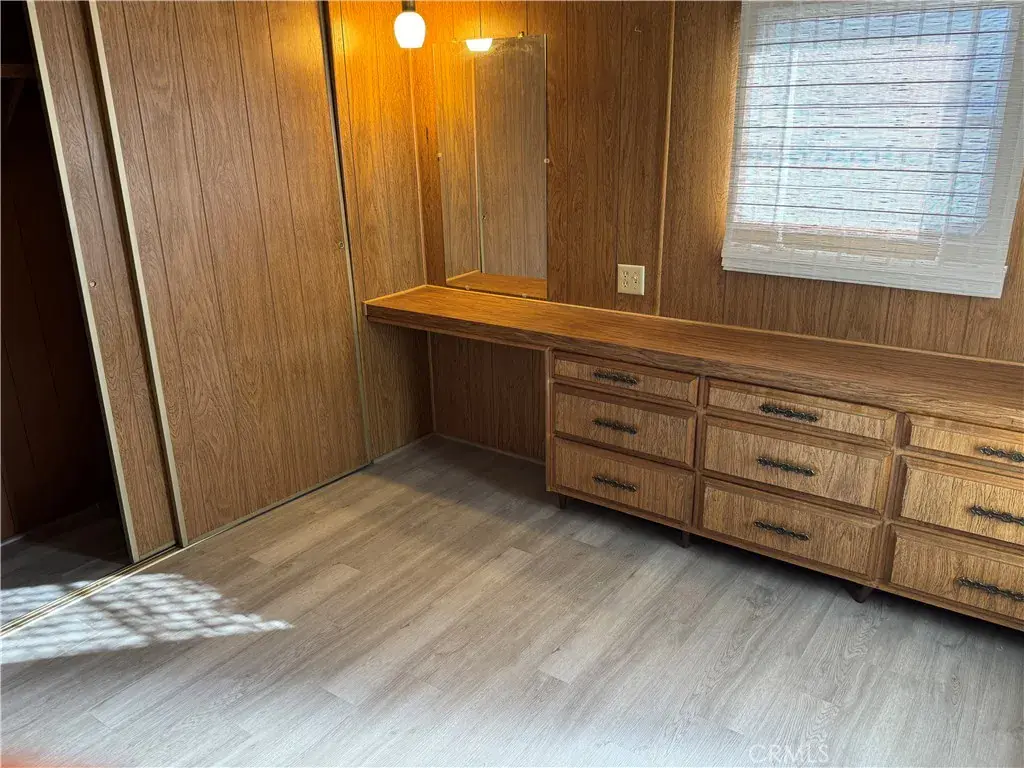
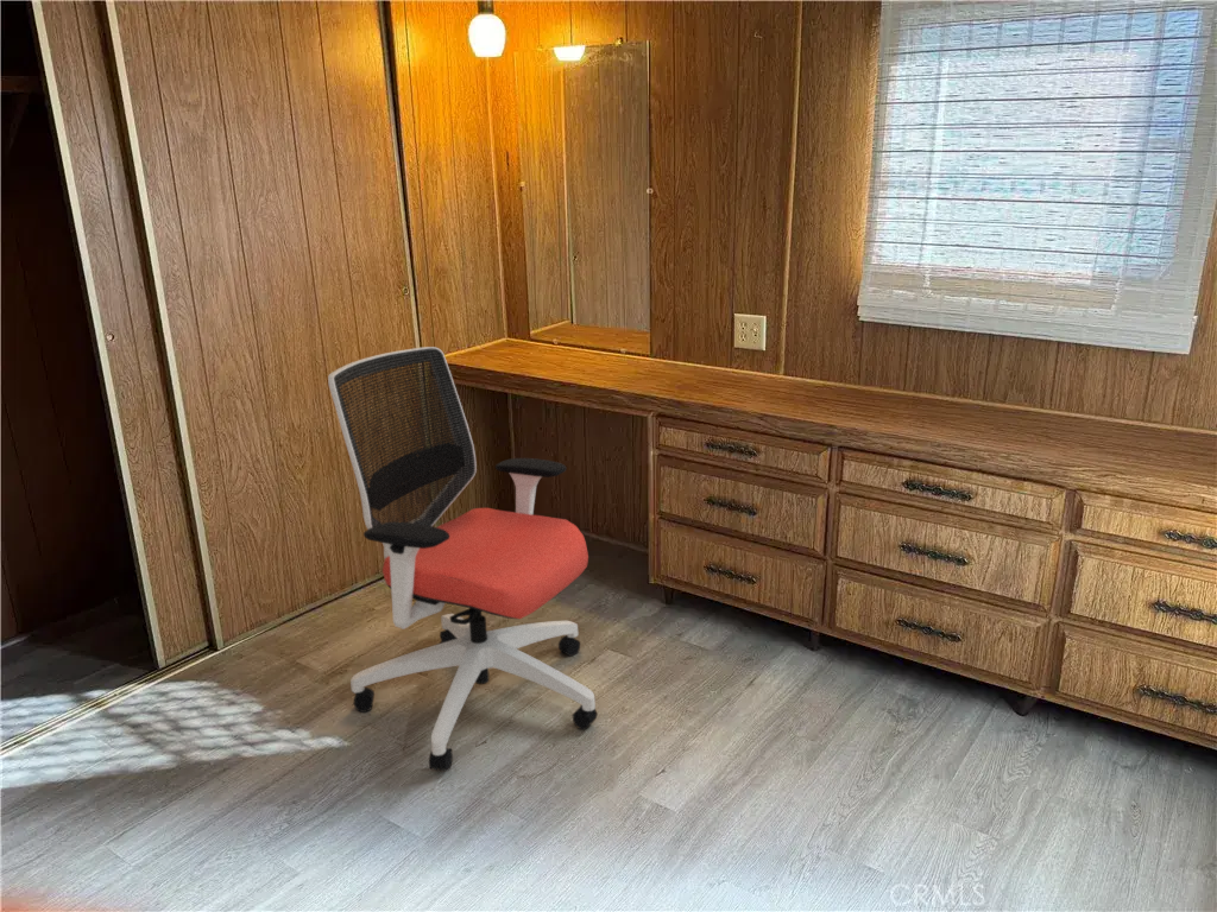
+ office chair (479, 542)
